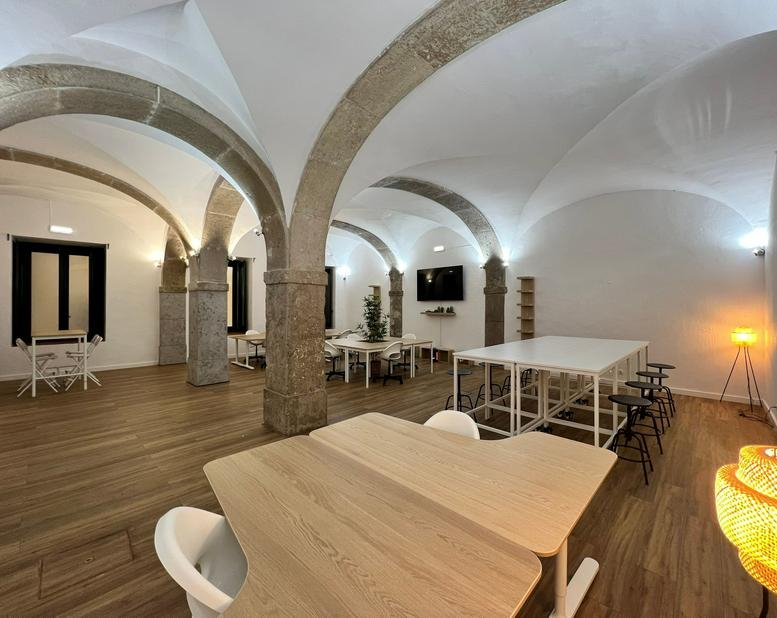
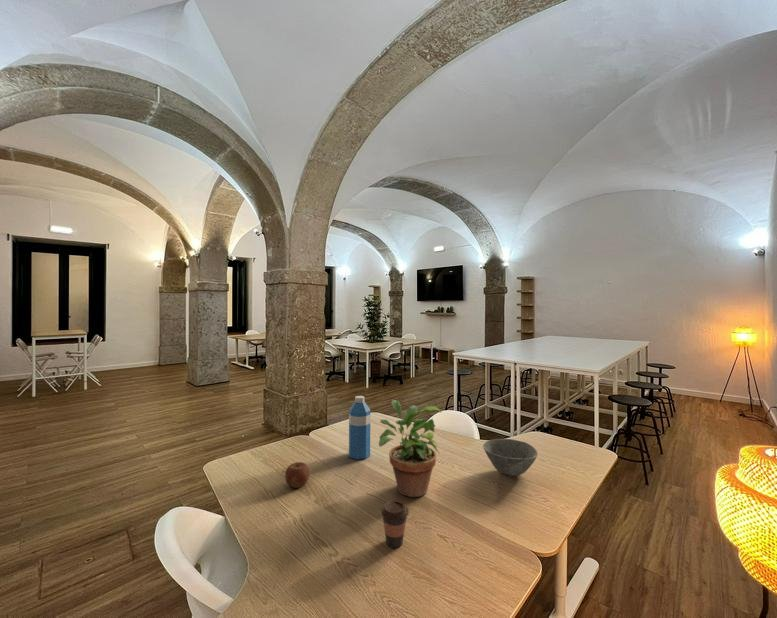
+ apple (297, 473)
+ water bottle (359, 425)
+ potted plant (404, 444)
+ bowl (509, 460)
+ coffee cup (394, 524)
